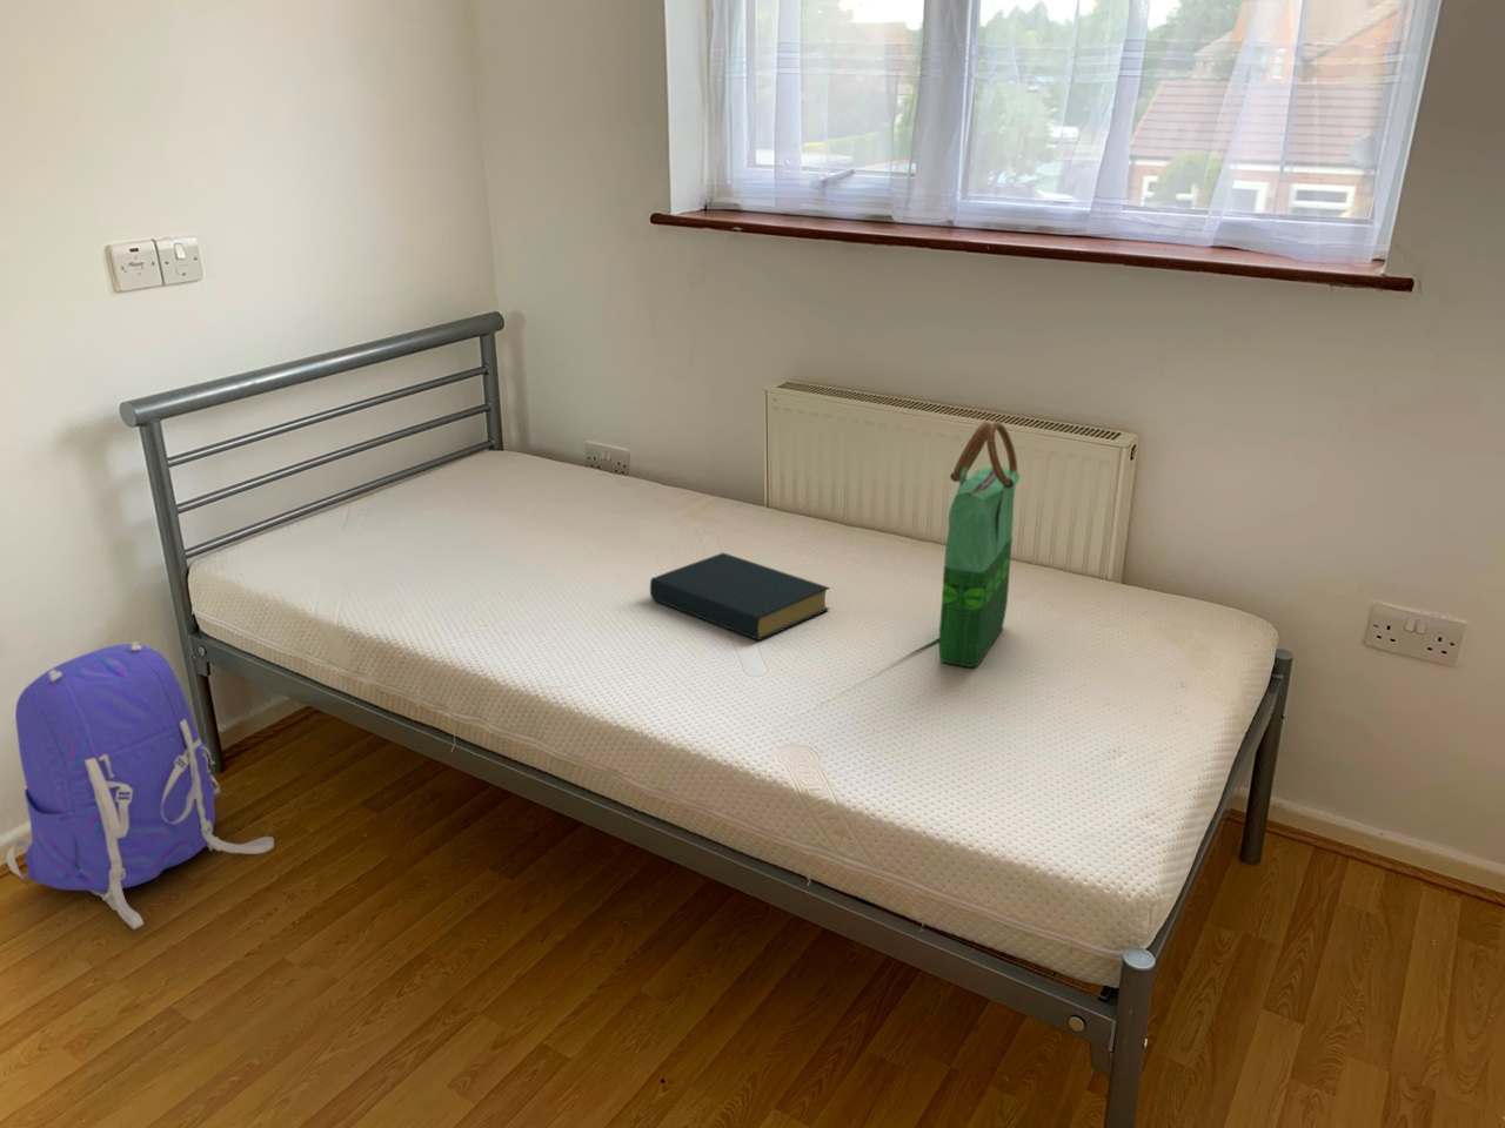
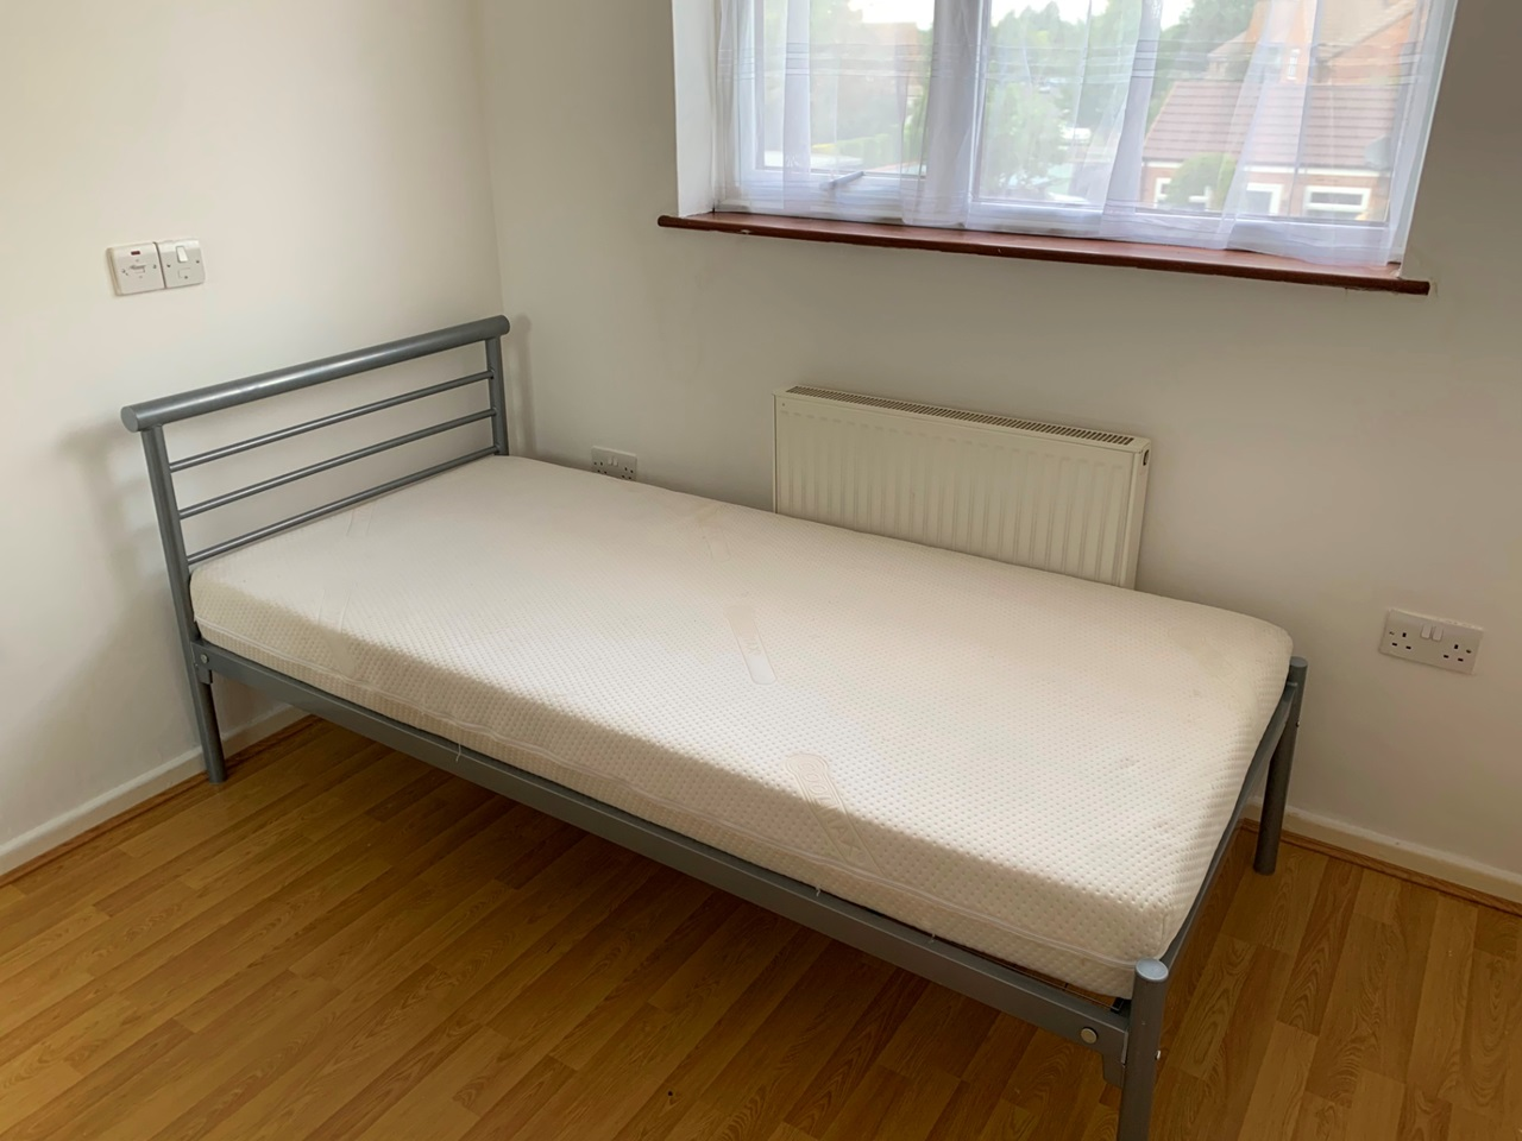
- backpack (130, 763)
- tote bag (979, 536)
- hardback book (738, 594)
